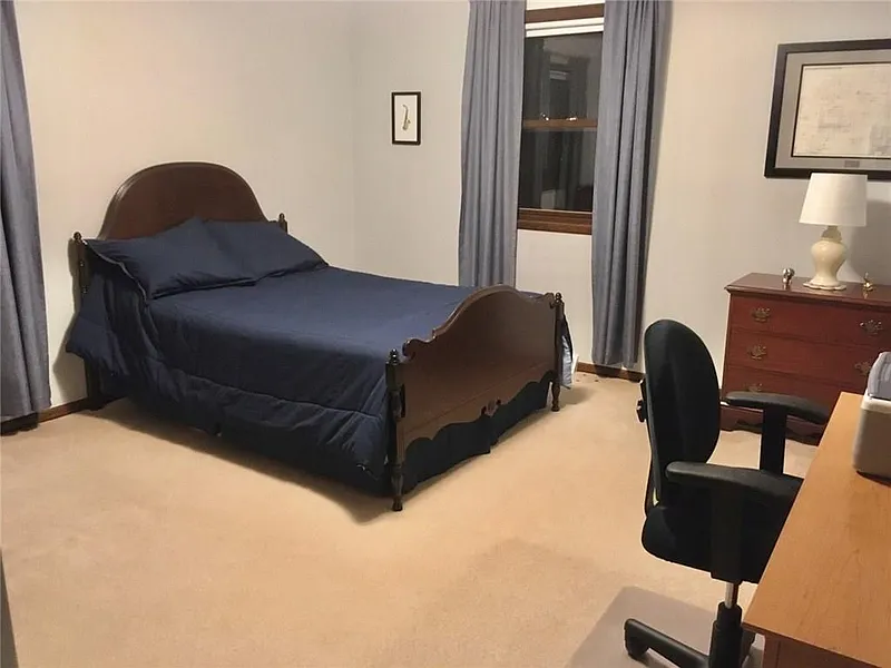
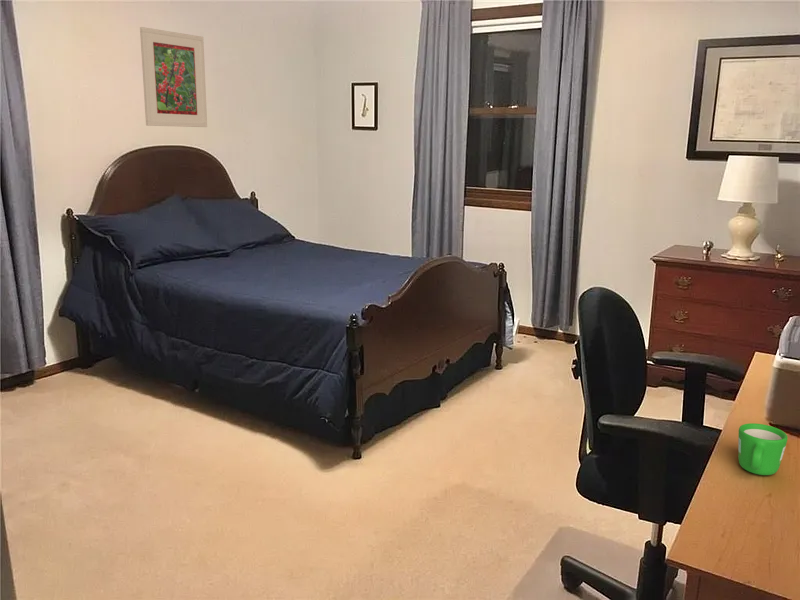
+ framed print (175, 80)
+ mug (759, 453)
